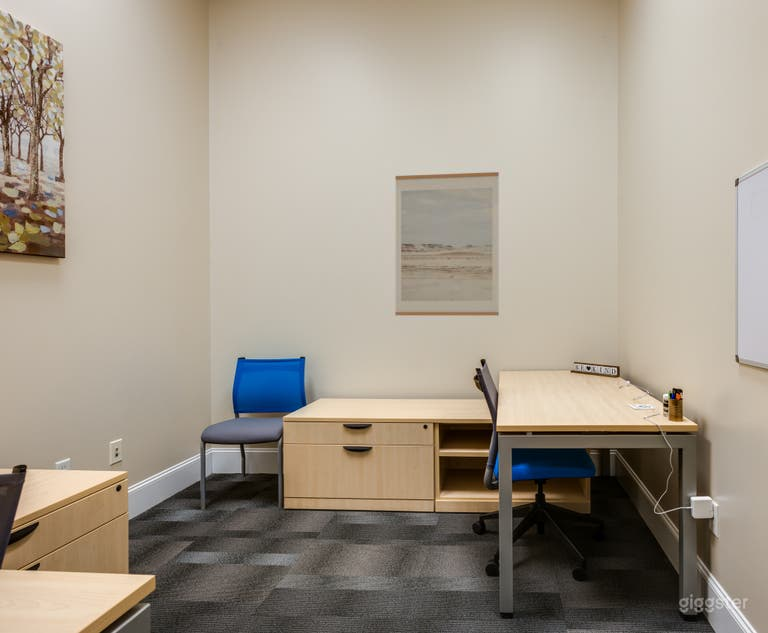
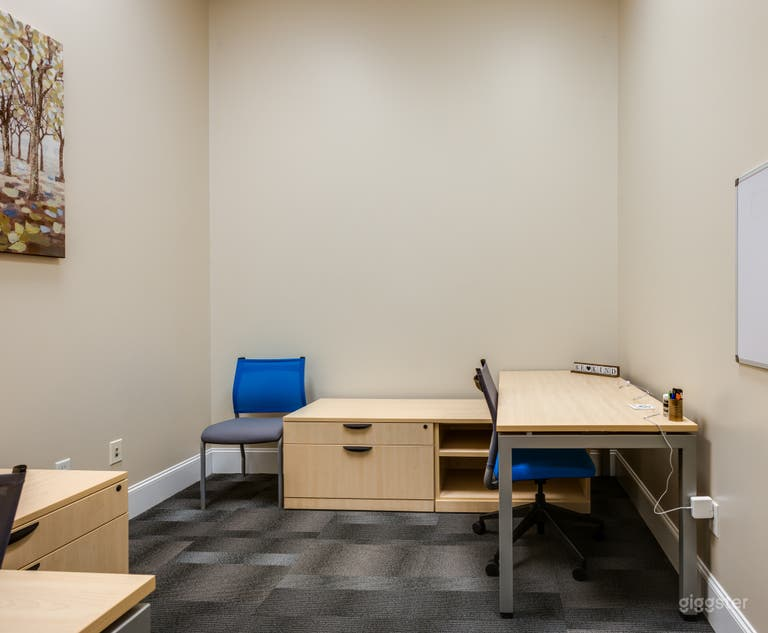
- wall art (446, 244)
